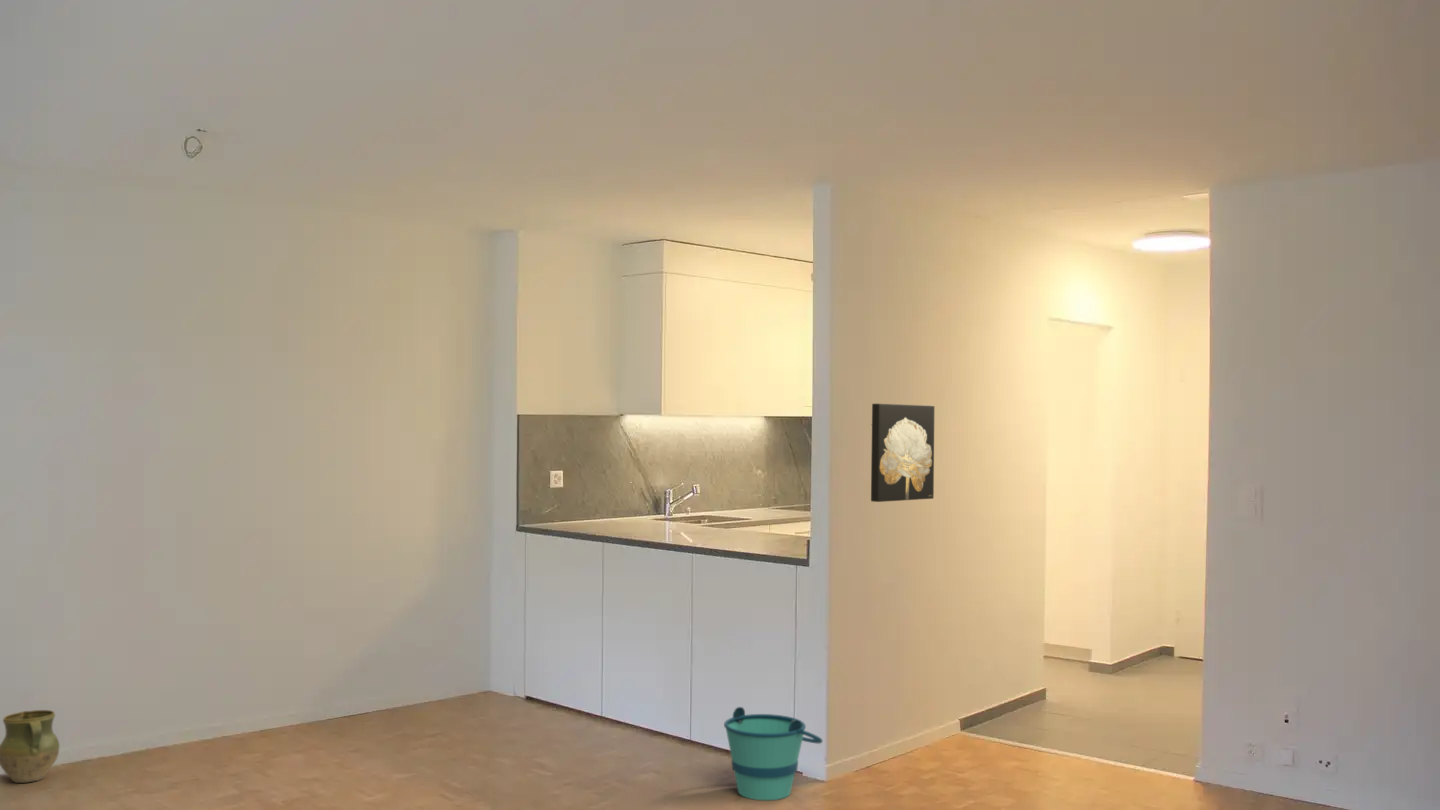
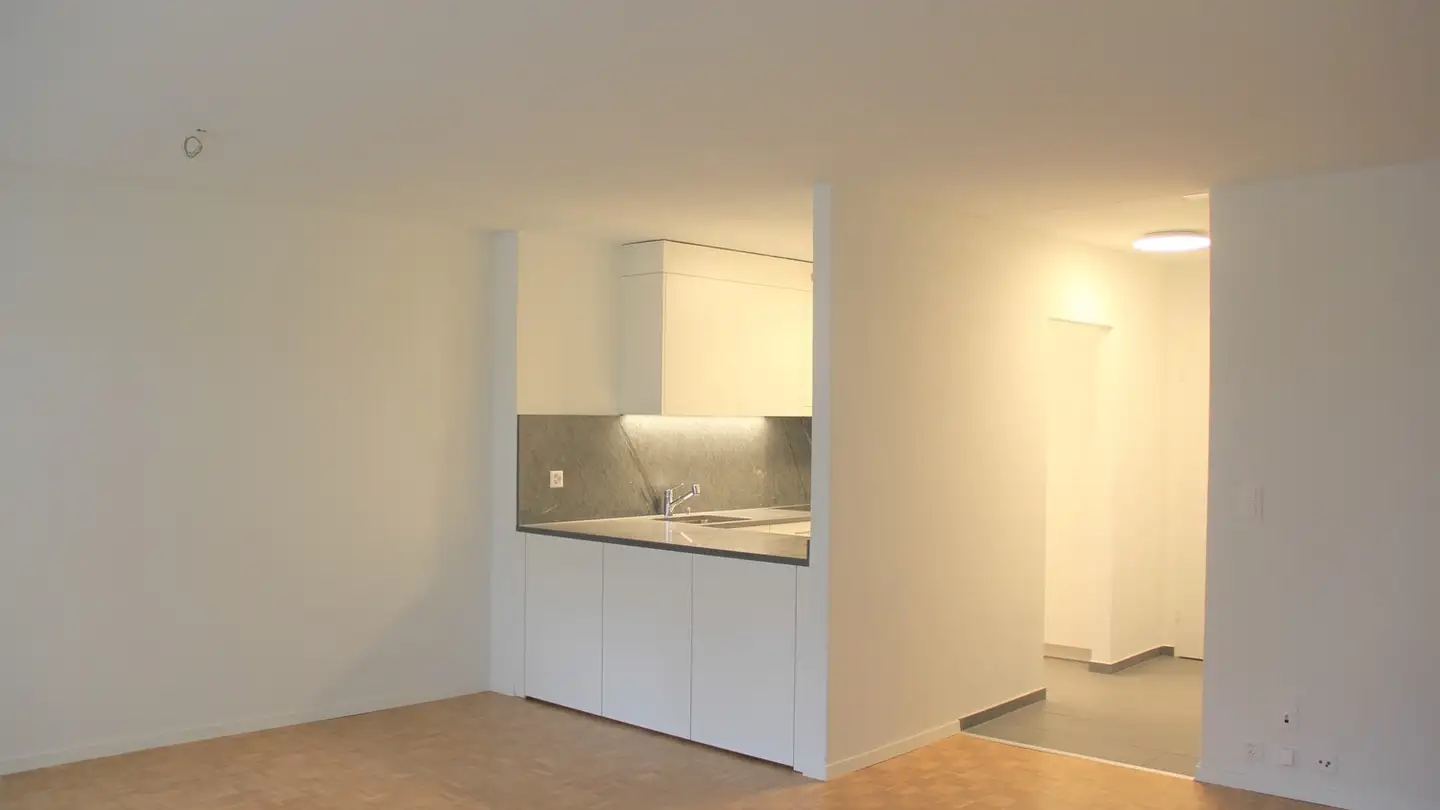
- ceramic jug (29, 747)
- bucket (771, 750)
- wall art (903, 452)
